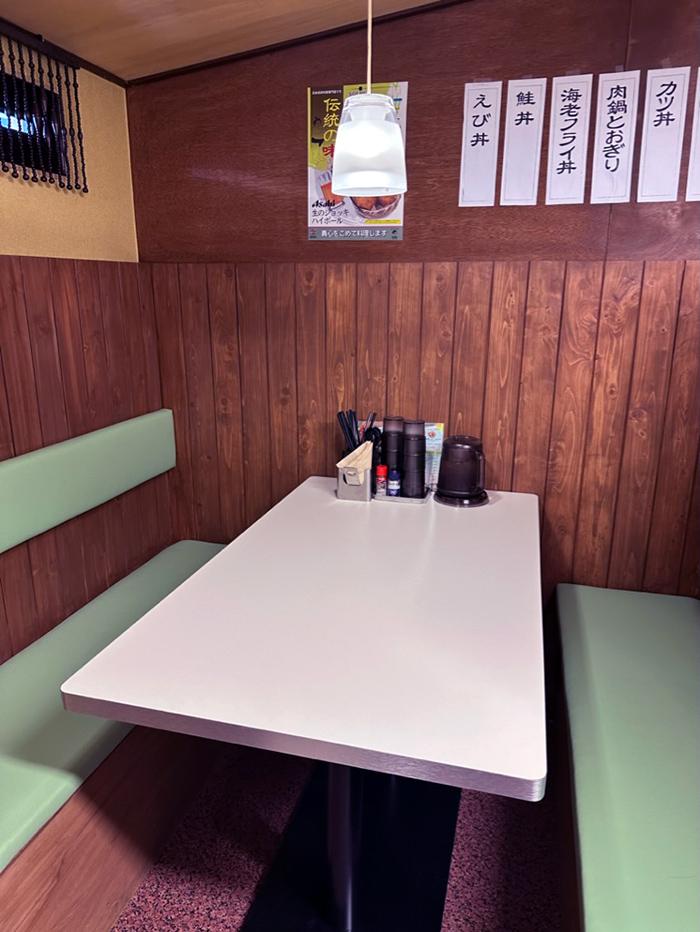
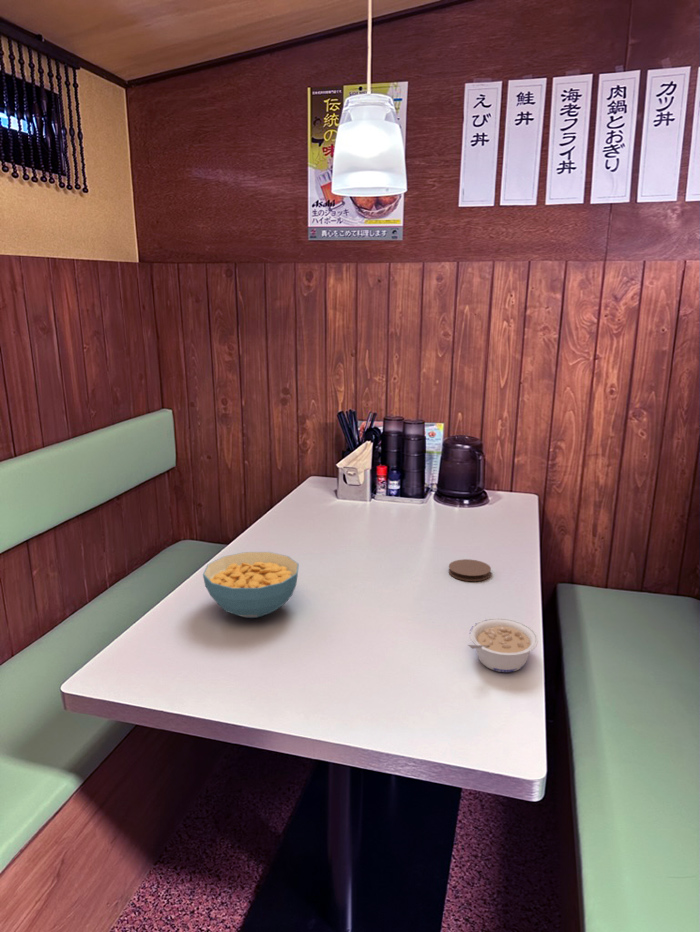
+ legume (502, 646)
+ cereal bowl (252, 590)
+ coaster (469, 569)
